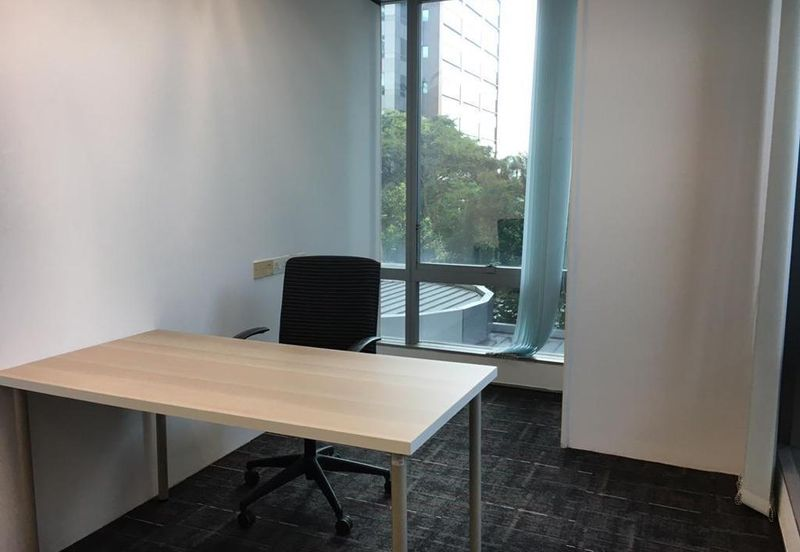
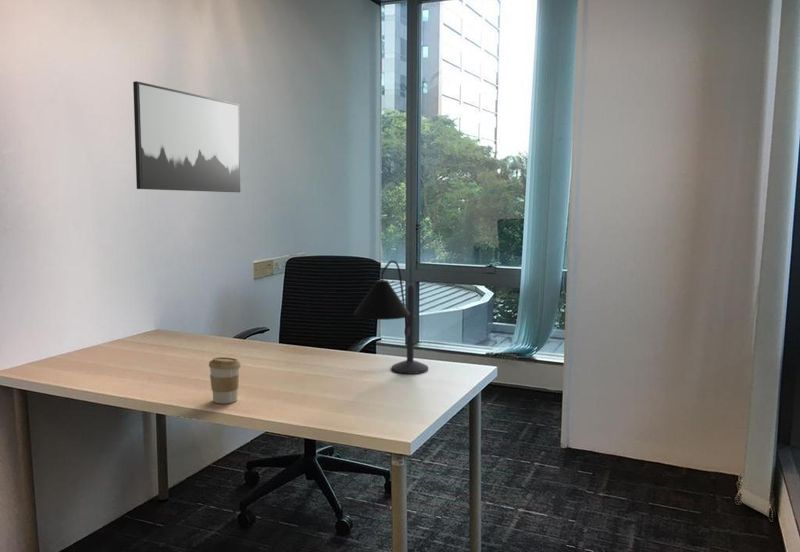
+ wall art (192, 142)
+ coffee cup (225, 378)
+ desk lamp (395, 318)
